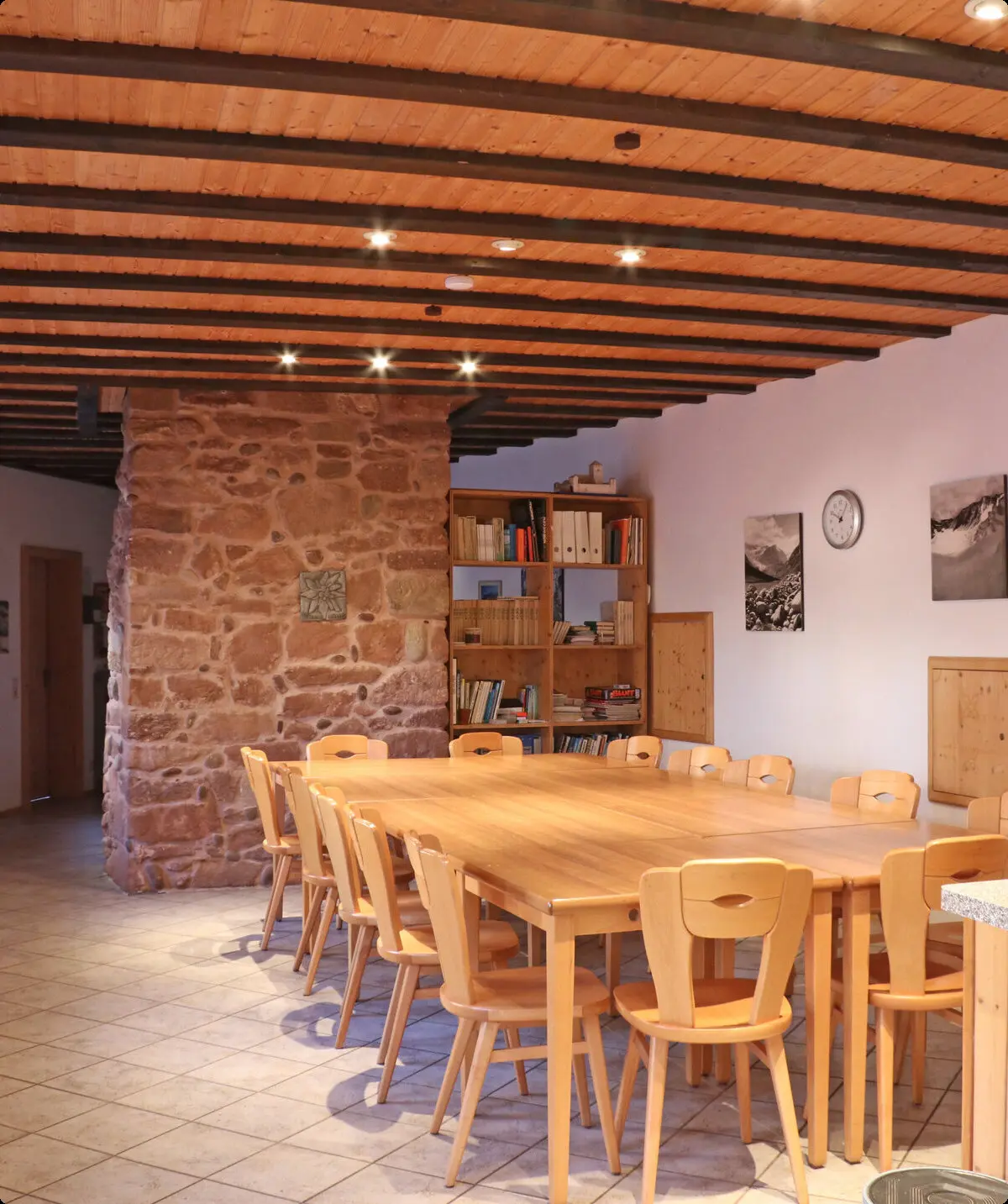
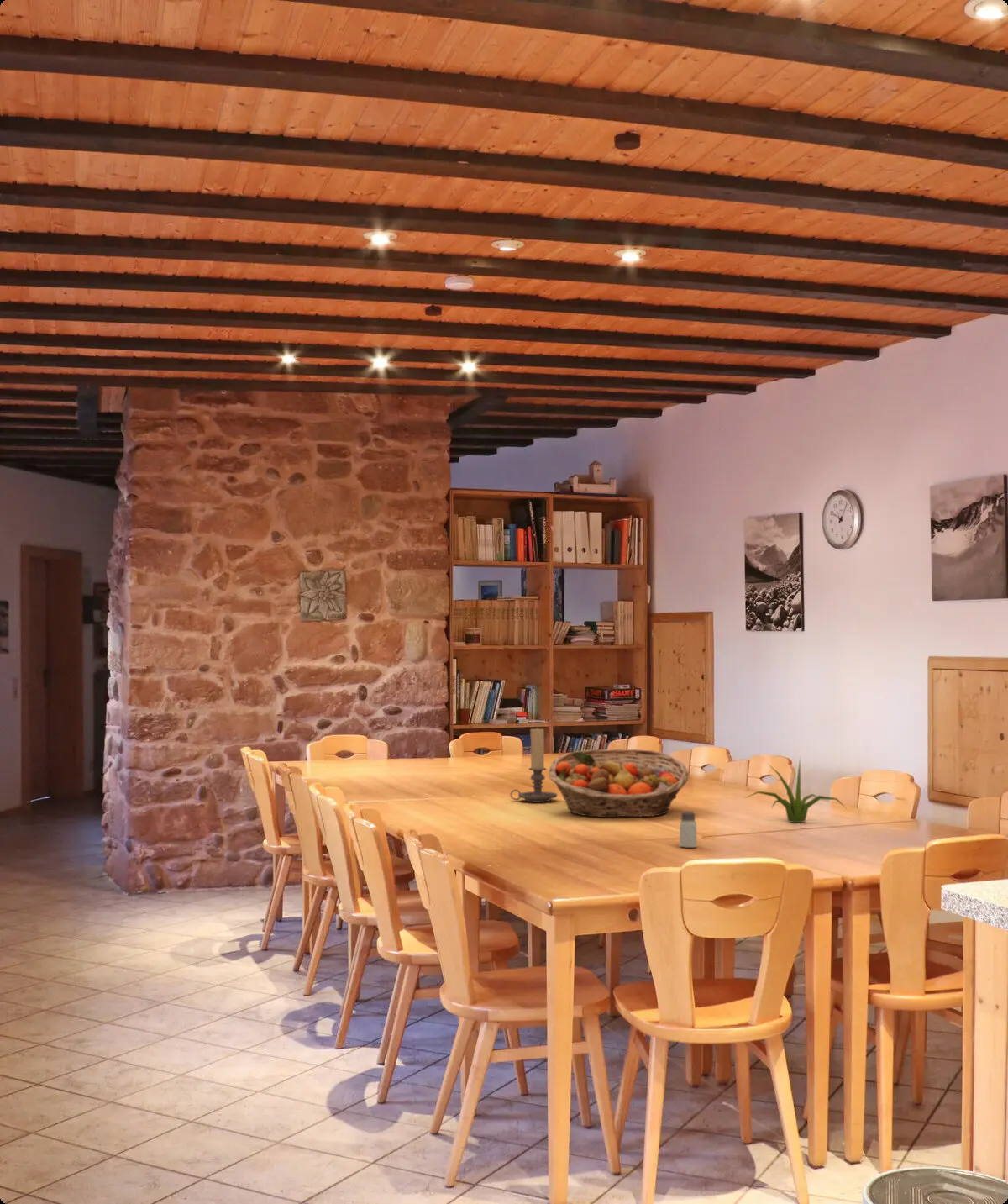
+ saltshaker (688, 829)
+ fruit basket (618, 782)
+ plant (790, 788)
+ candle holder (533, 764)
